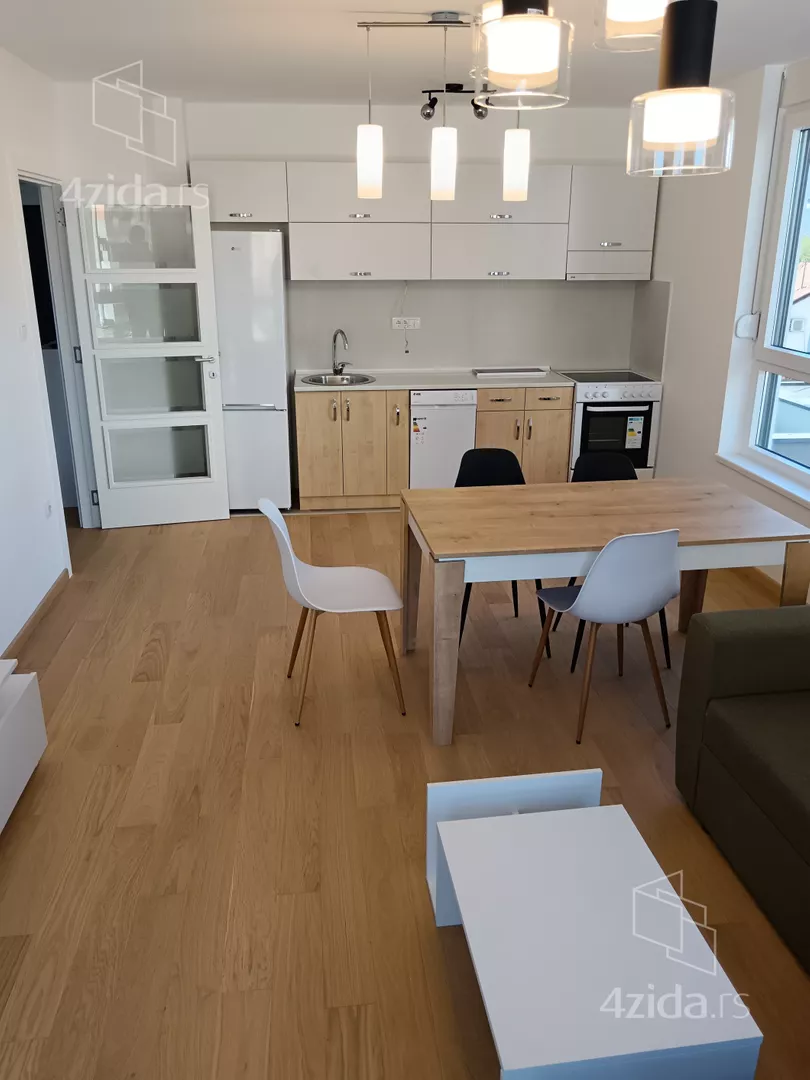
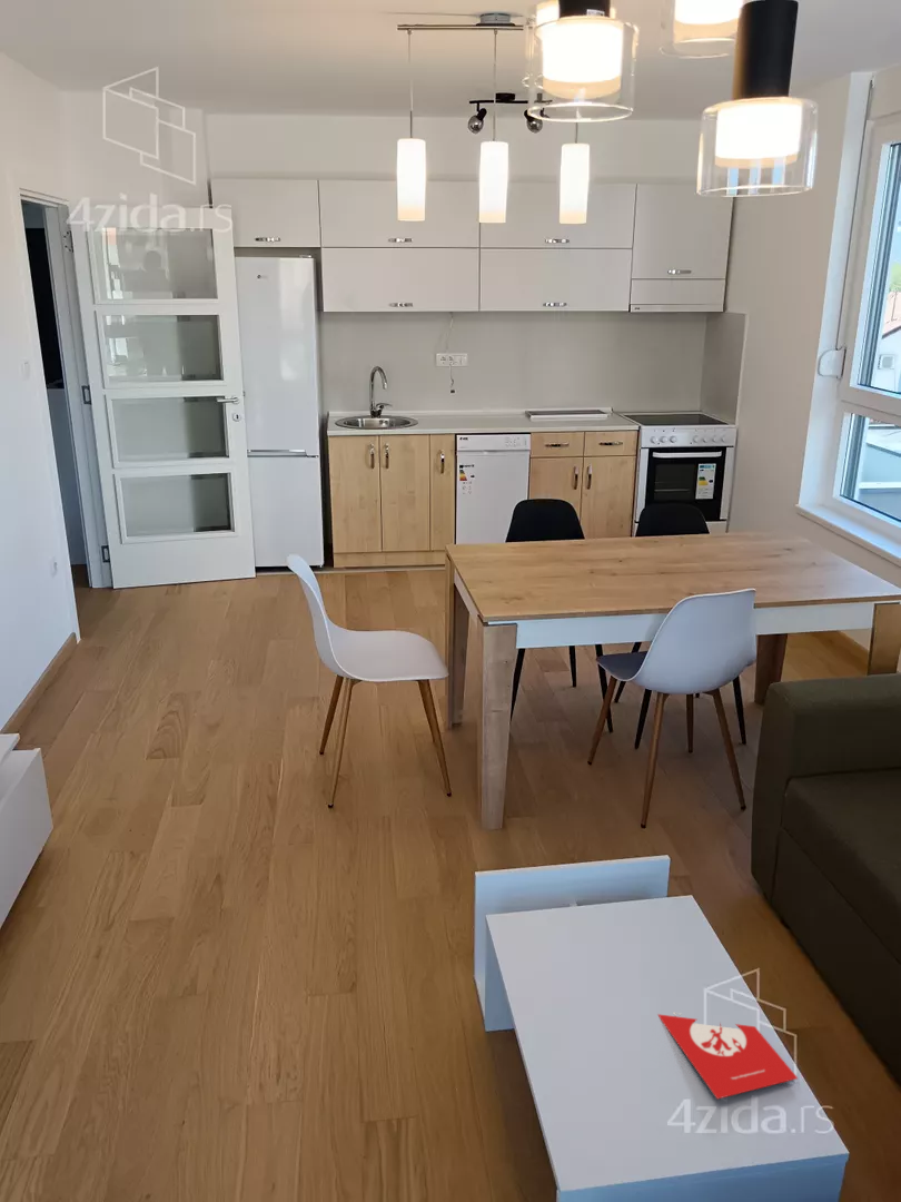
+ book (722, 1042)
